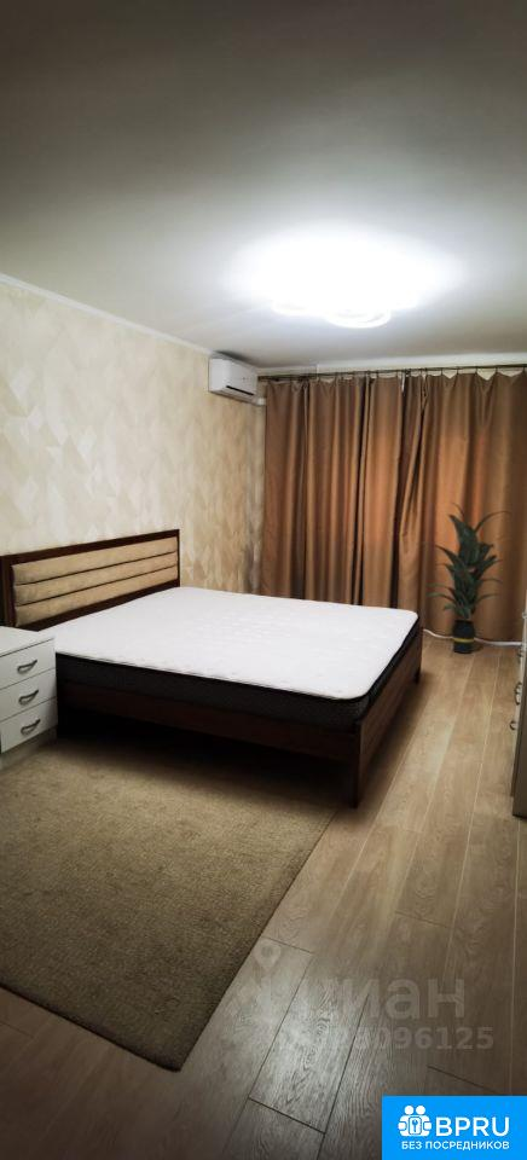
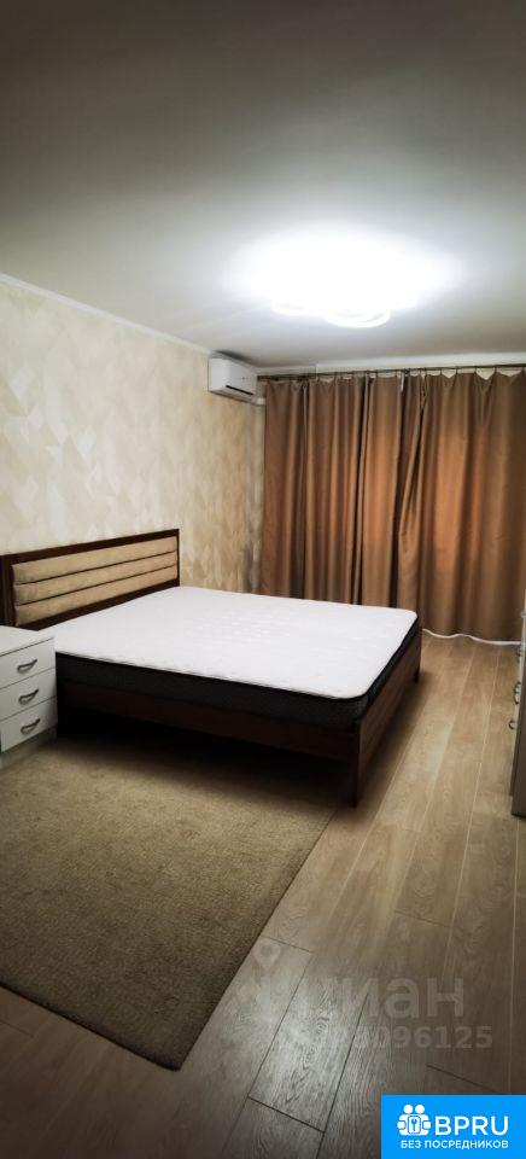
- indoor plant (462, 576)
